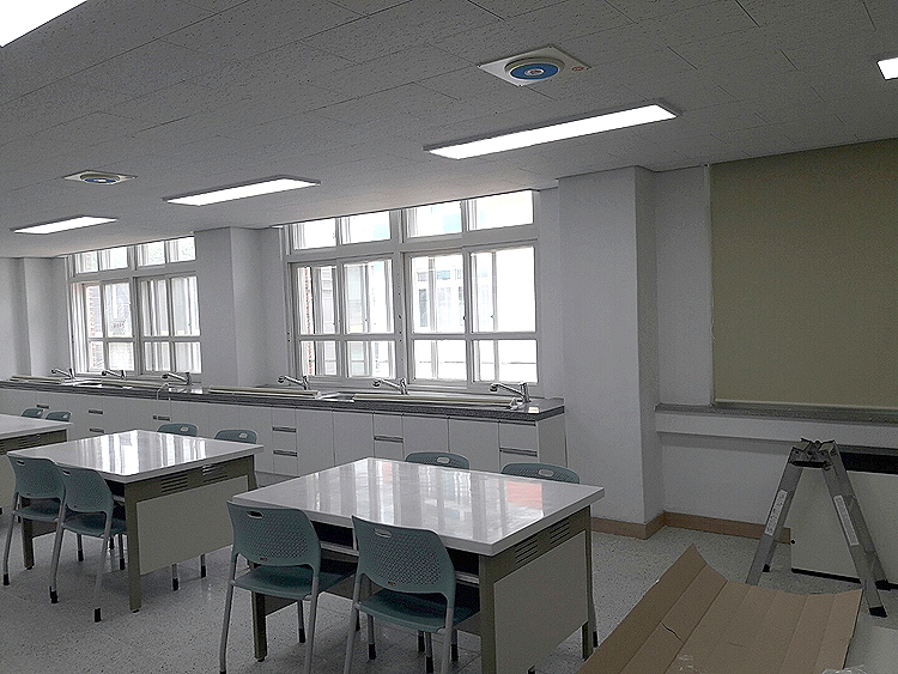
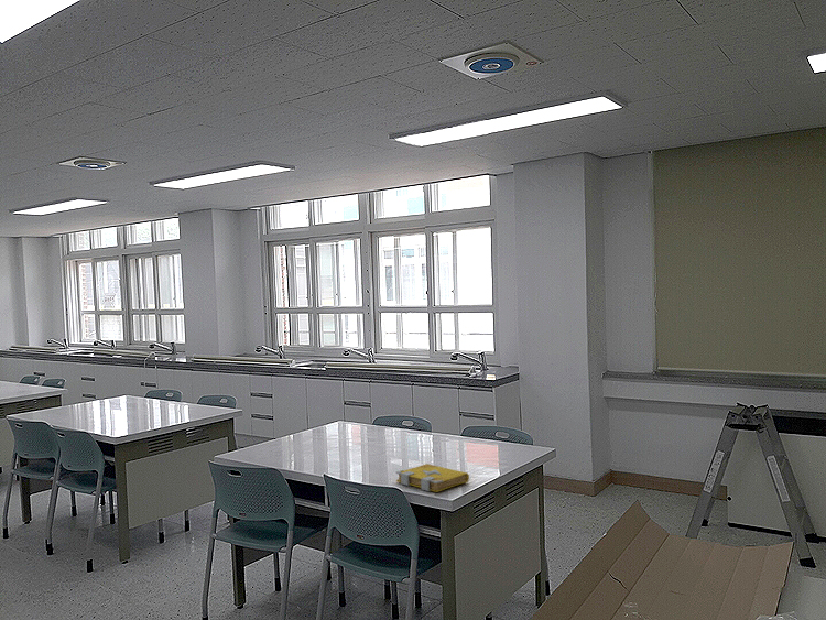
+ spell book (430, 476)
